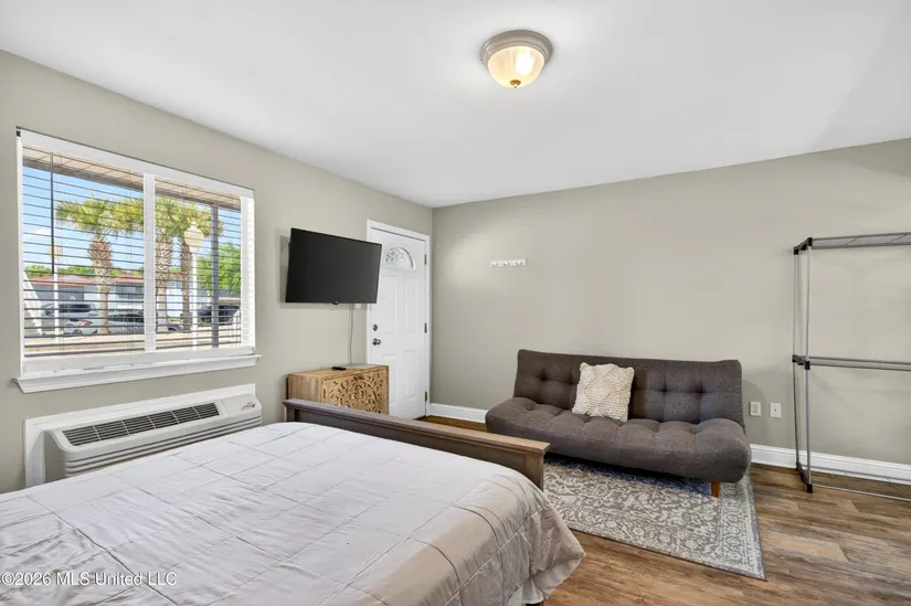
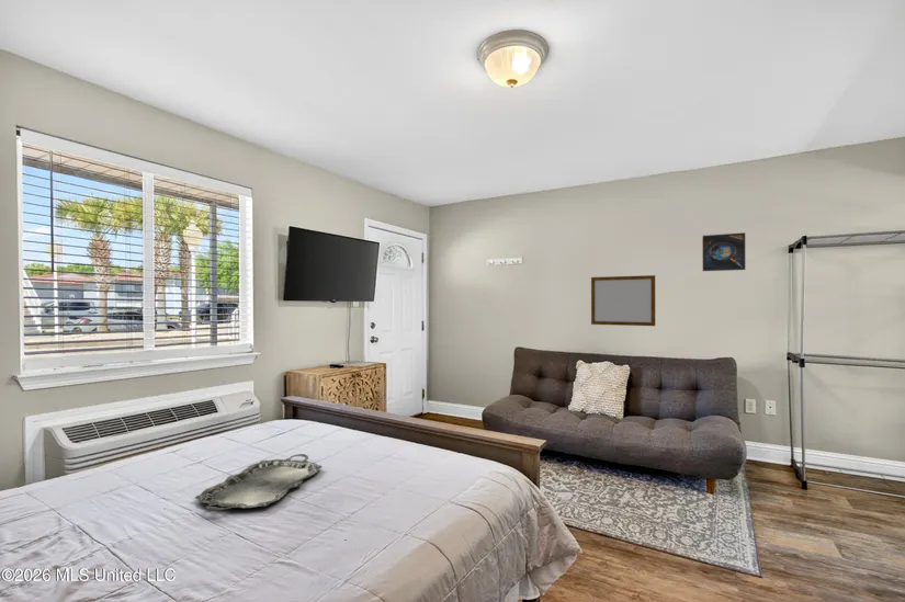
+ serving tray (263, 480)
+ writing board (622, 300)
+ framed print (723, 252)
